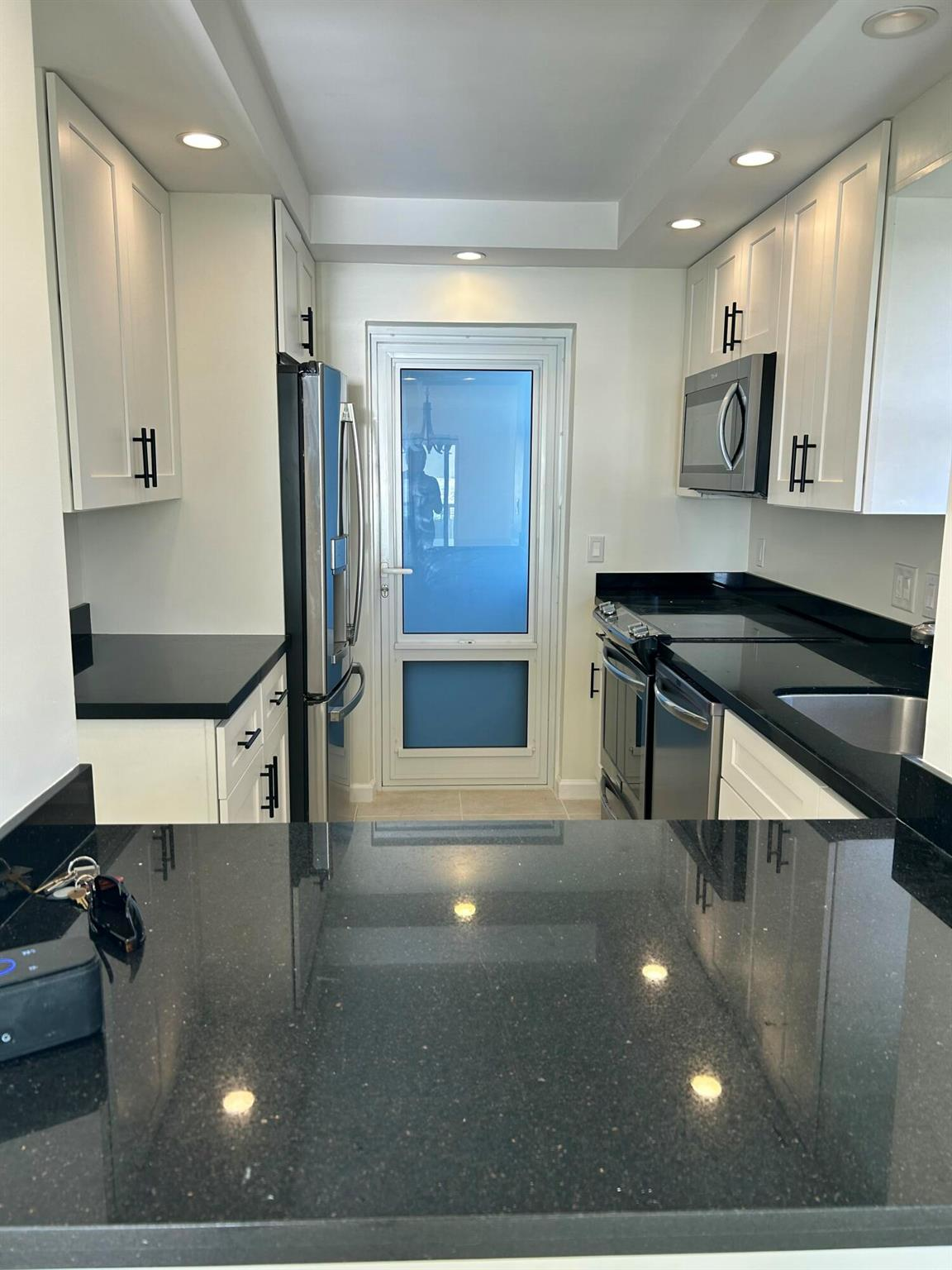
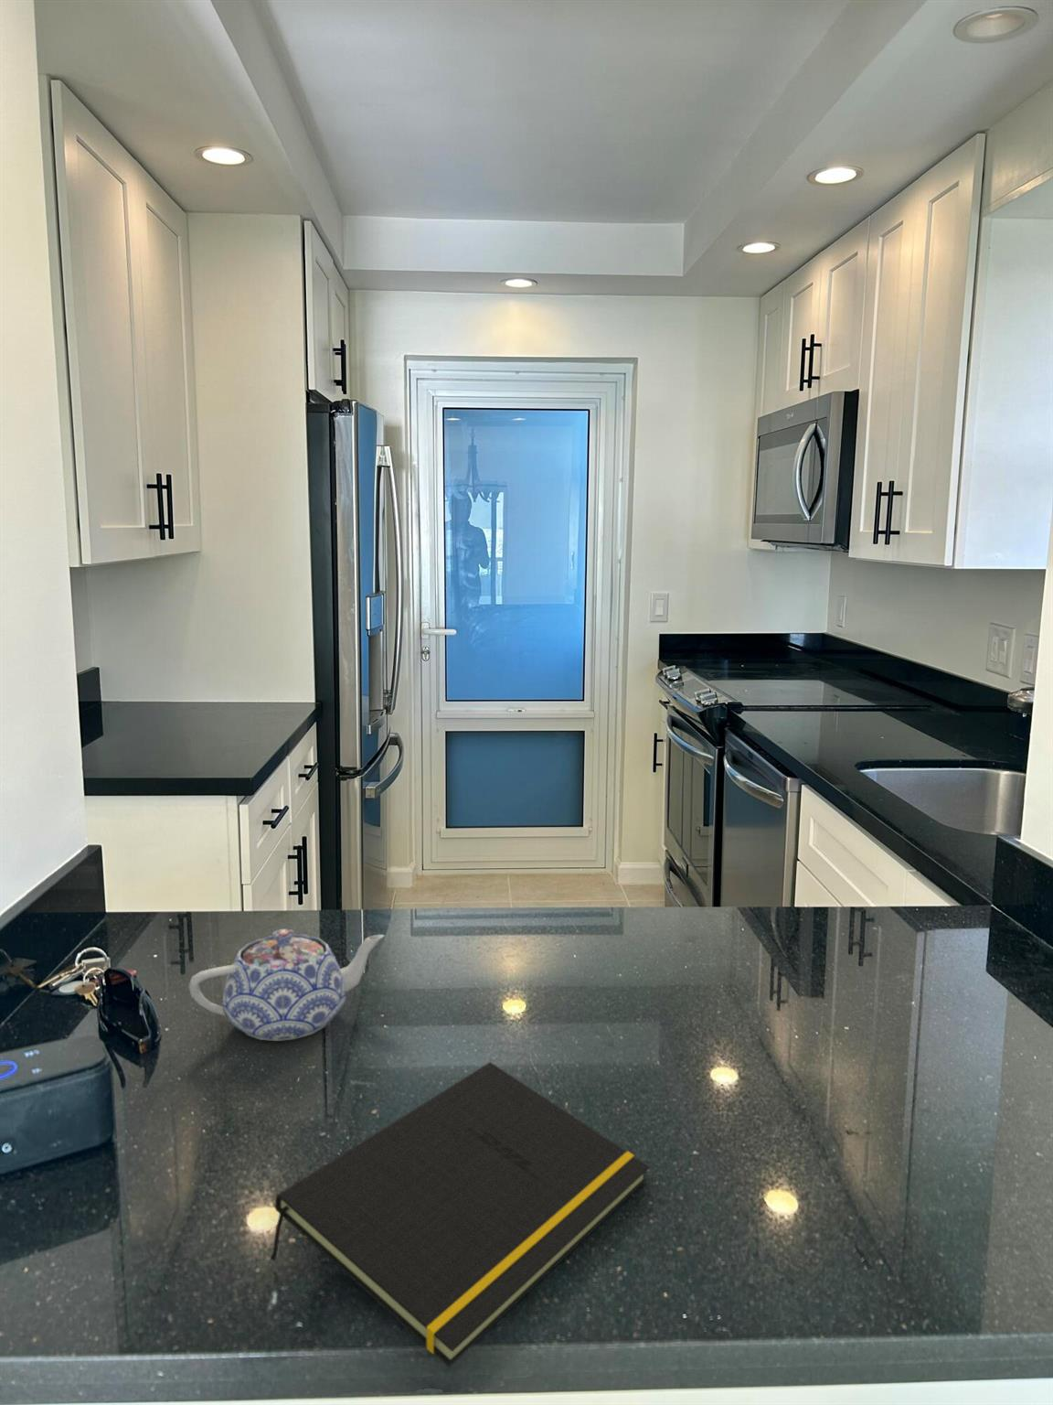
+ notepad (472, 1186)
+ teapot (291, 976)
